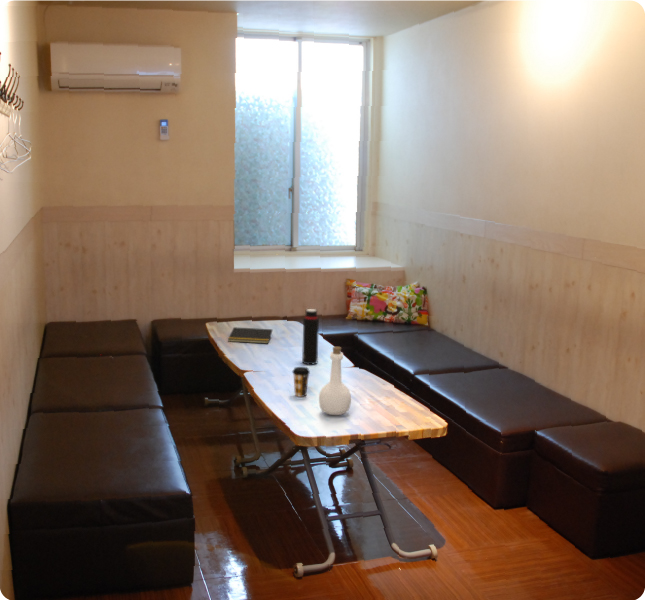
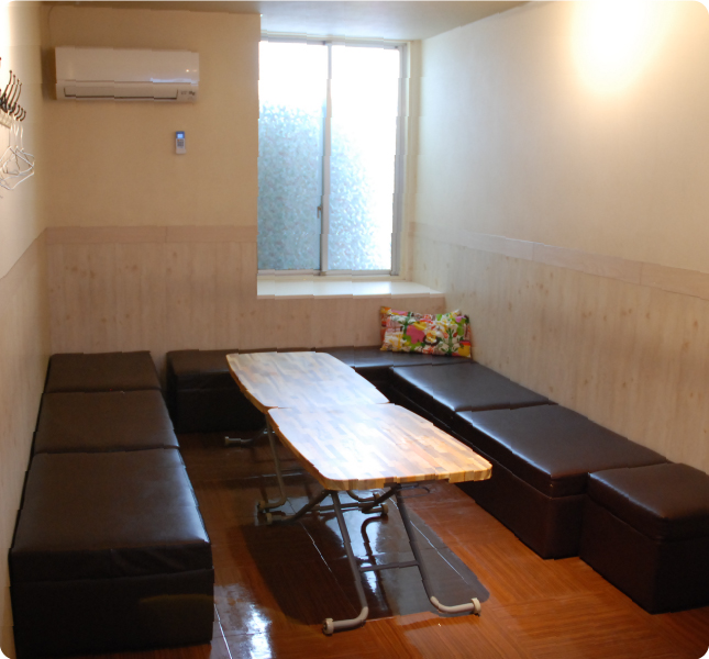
- bottle (335, 380)
- water bottle (310, 336)
- notepad (250, 335)
- coffee cup (300, 381)
